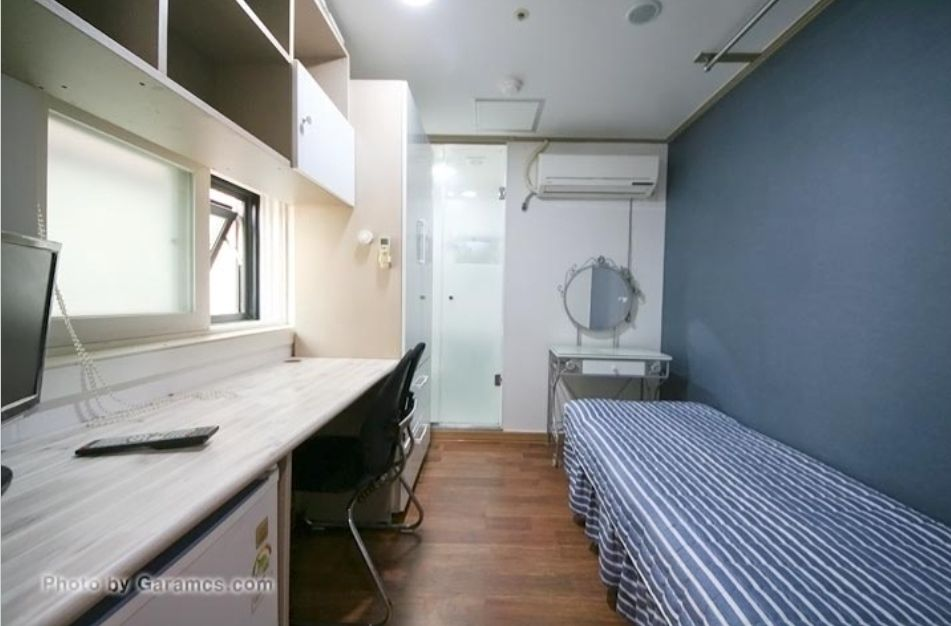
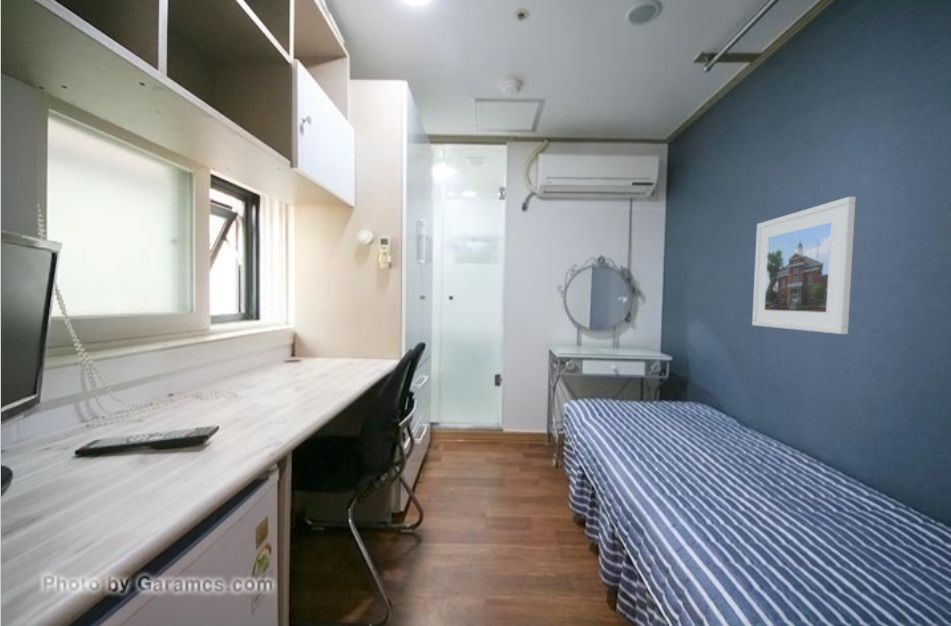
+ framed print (795, 270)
